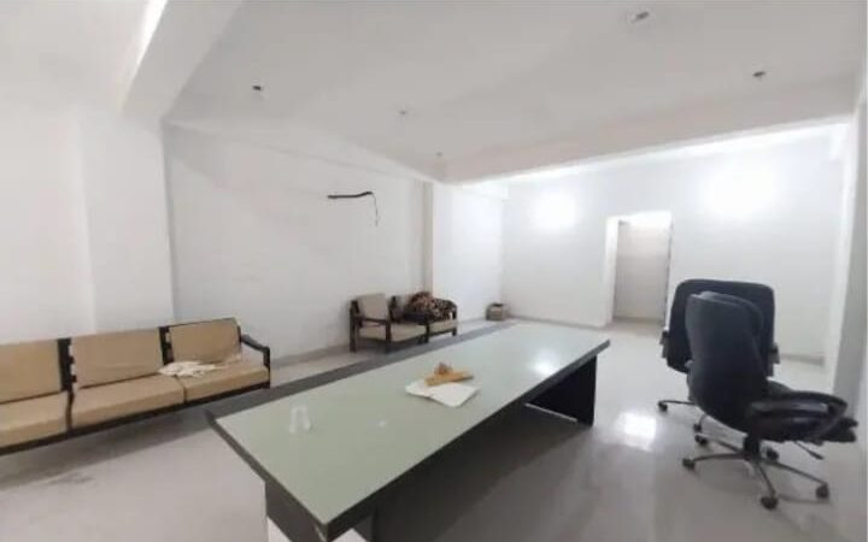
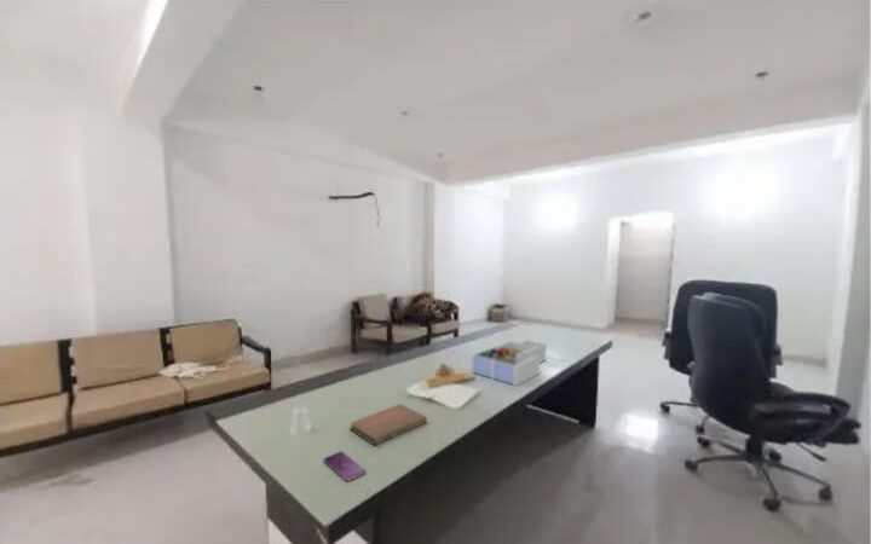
+ notebook (388, 422)
+ smartphone (344, 464)
+ desk organizer (517, 358)
